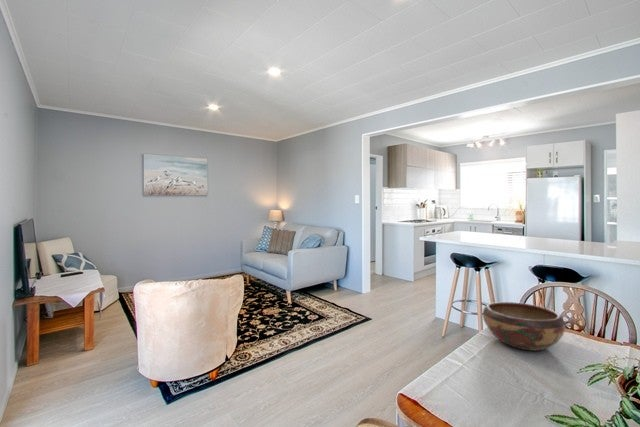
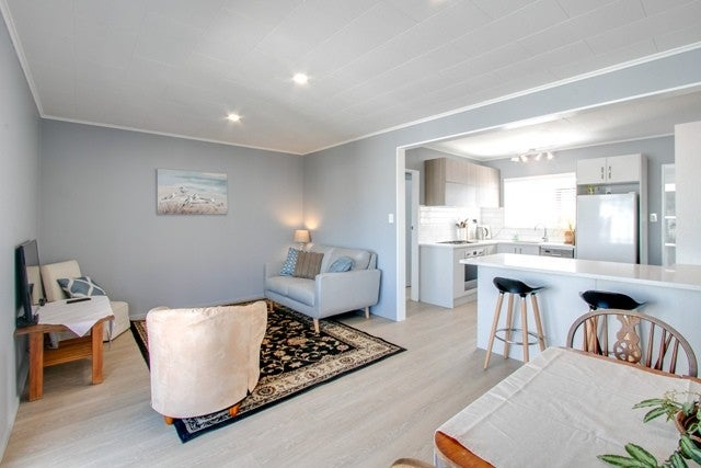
- decorative bowl (521, 326)
